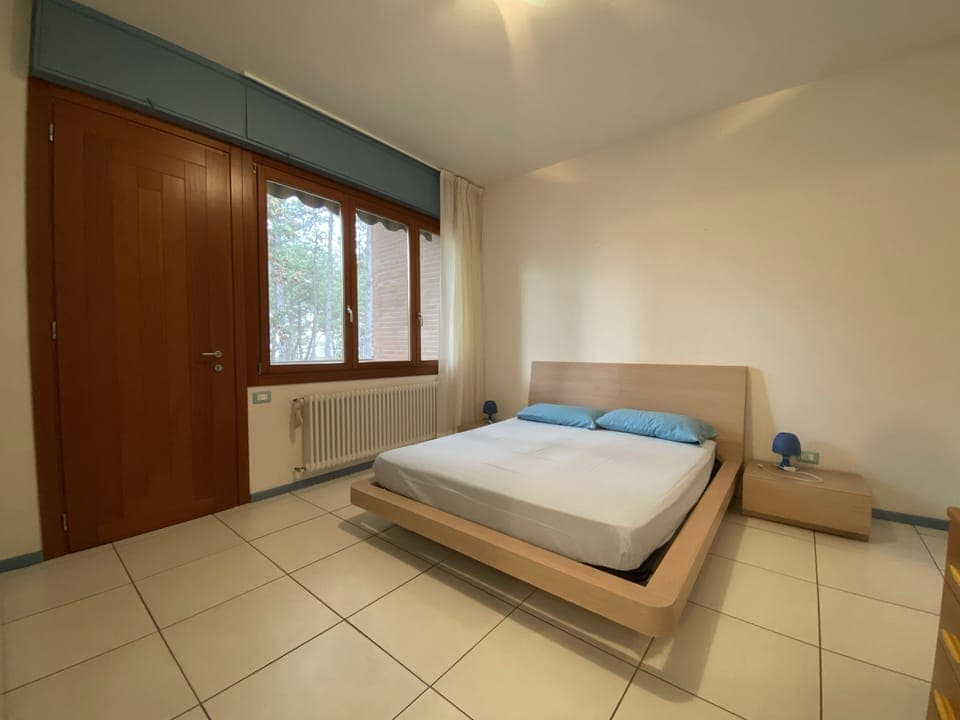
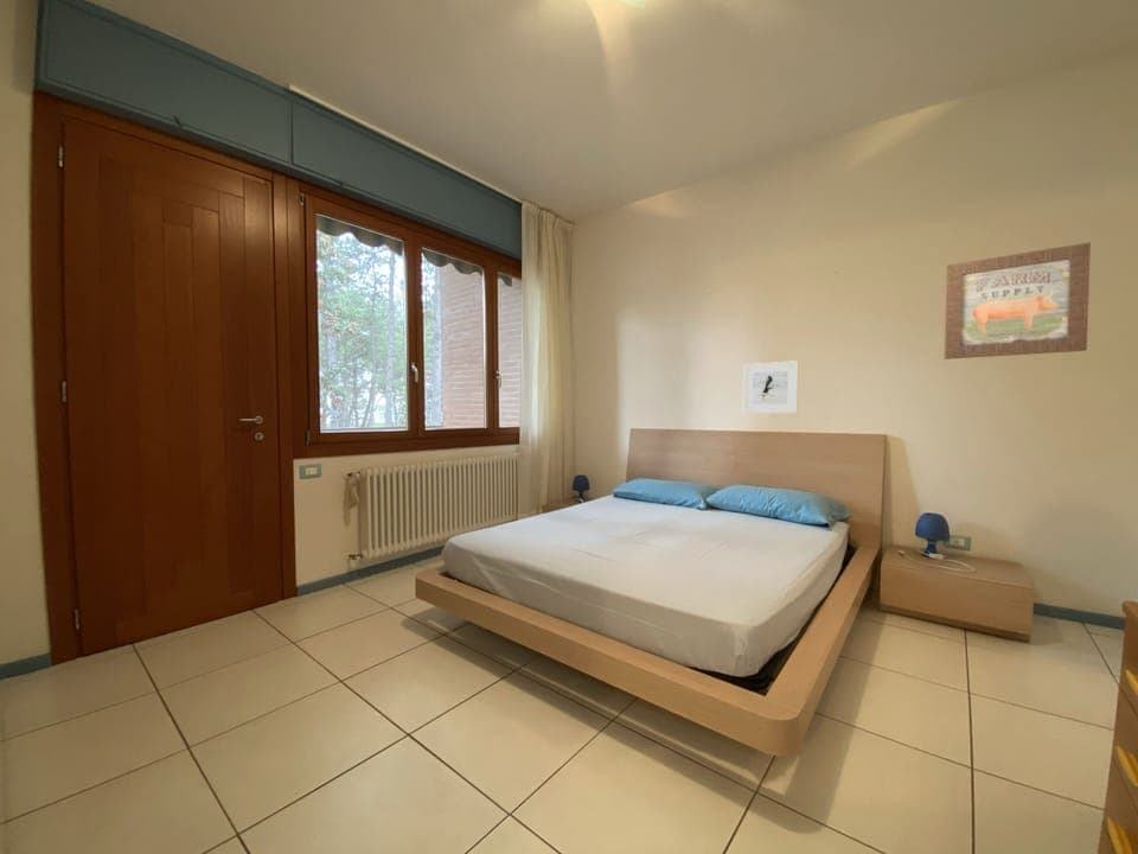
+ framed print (769, 388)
+ wall art (1011, 305)
